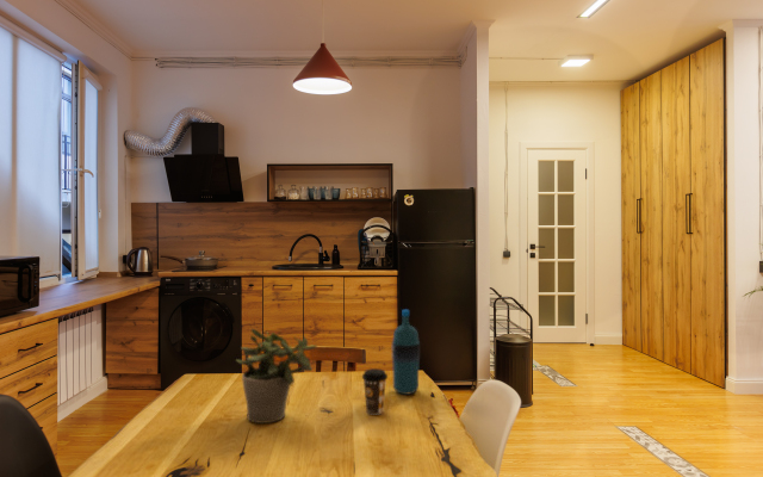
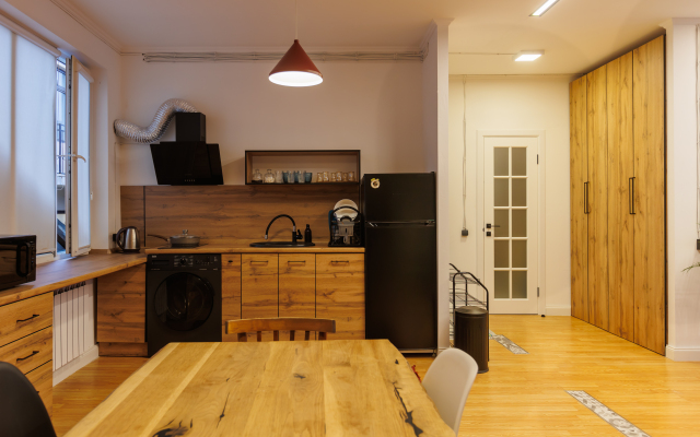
- potted plant (277, 371)
- water bottle (405, 351)
- coffee cup (374, 391)
